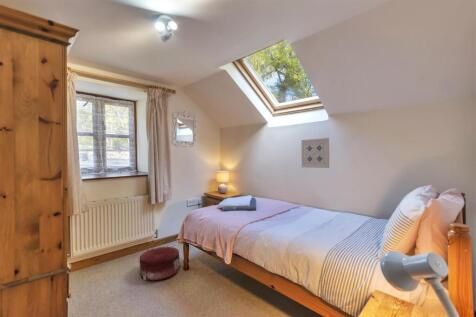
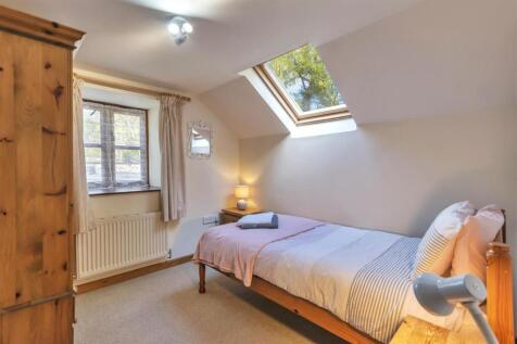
- pouf (160, 261)
- wall art (314, 153)
